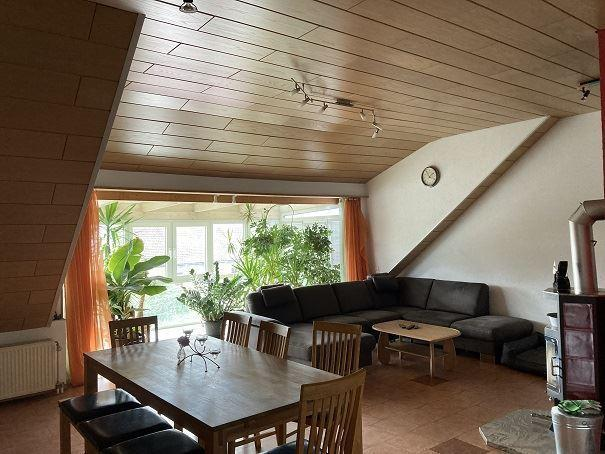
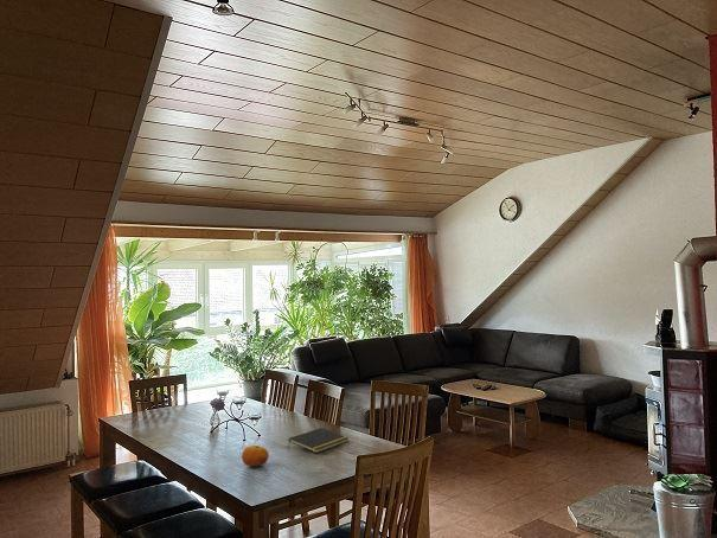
+ fruit (255, 455)
+ notepad (319, 438)
